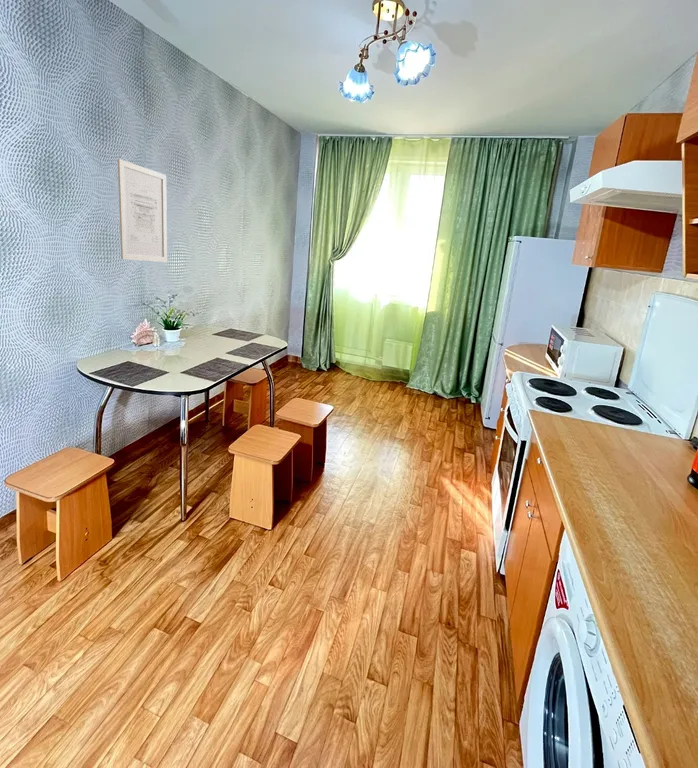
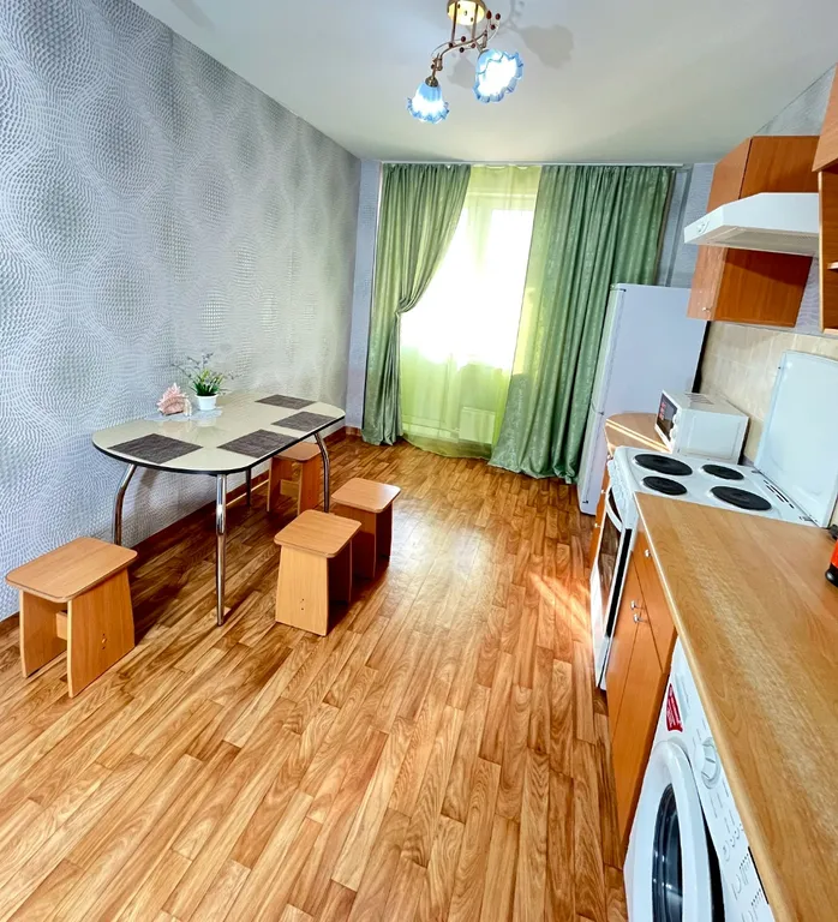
- wall art (144, 215)
